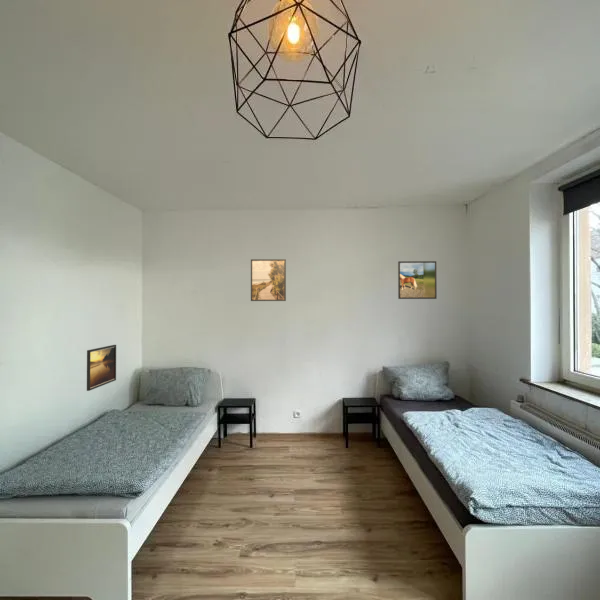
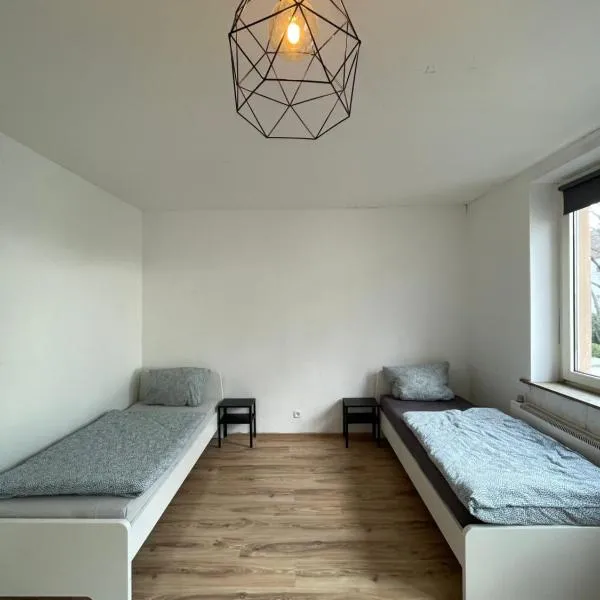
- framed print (102, 366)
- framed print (268, 280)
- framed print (417, 280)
